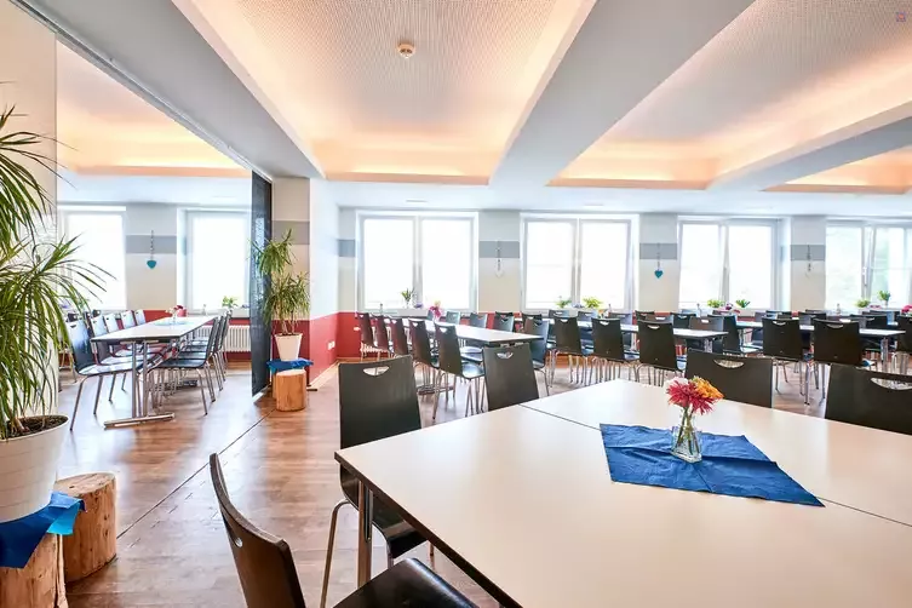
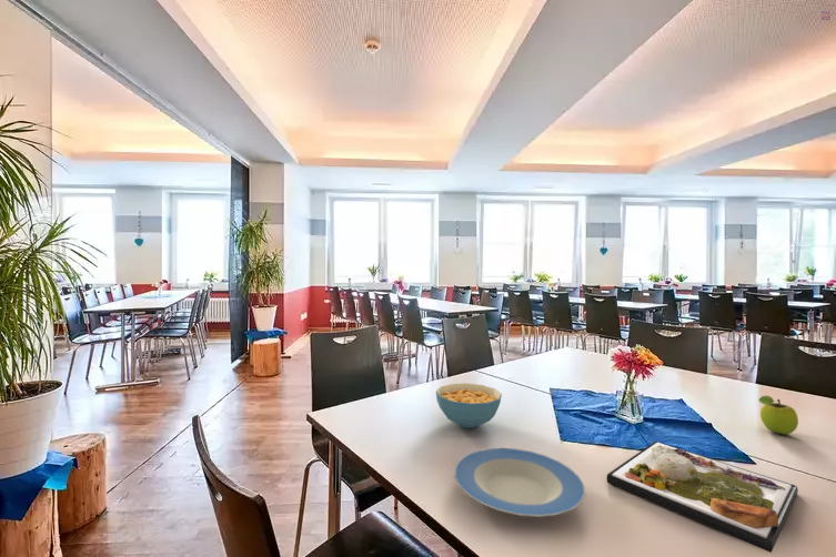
+ plate (516, 484)
+ fruit (776, 414)
+ cereal bowl (467, 408)
+ dinner plate (699, 477)
